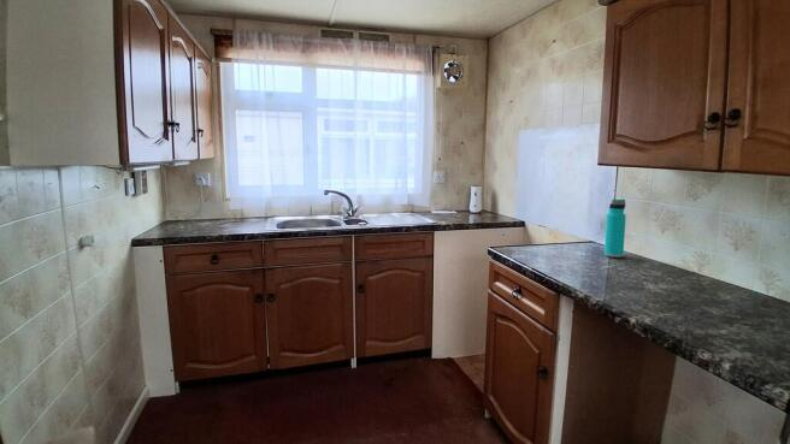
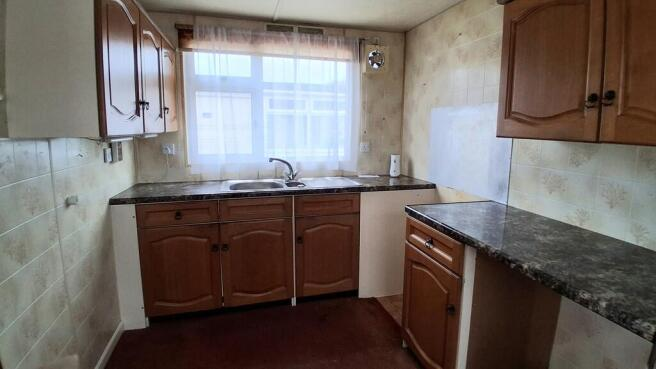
- water bottle (615, 227)
